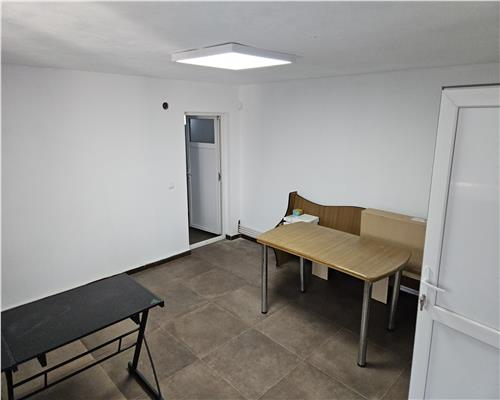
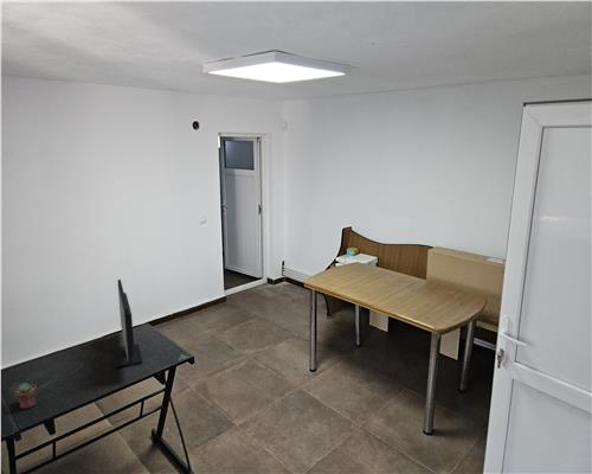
+ computer monitor (124, 324)
+ potted succulent (26, 393)
